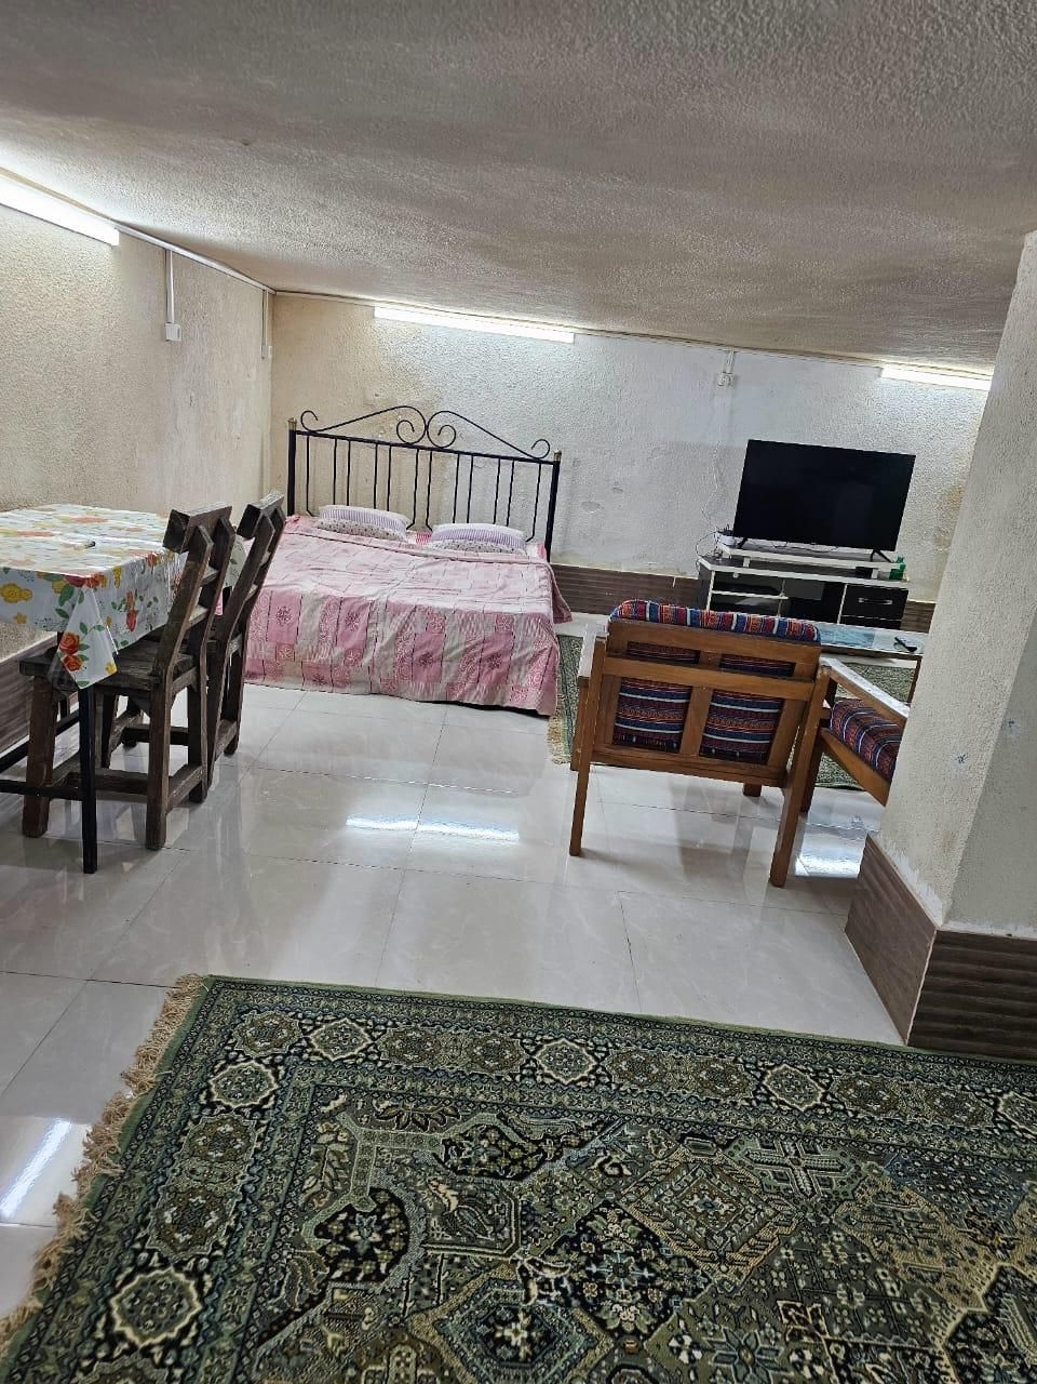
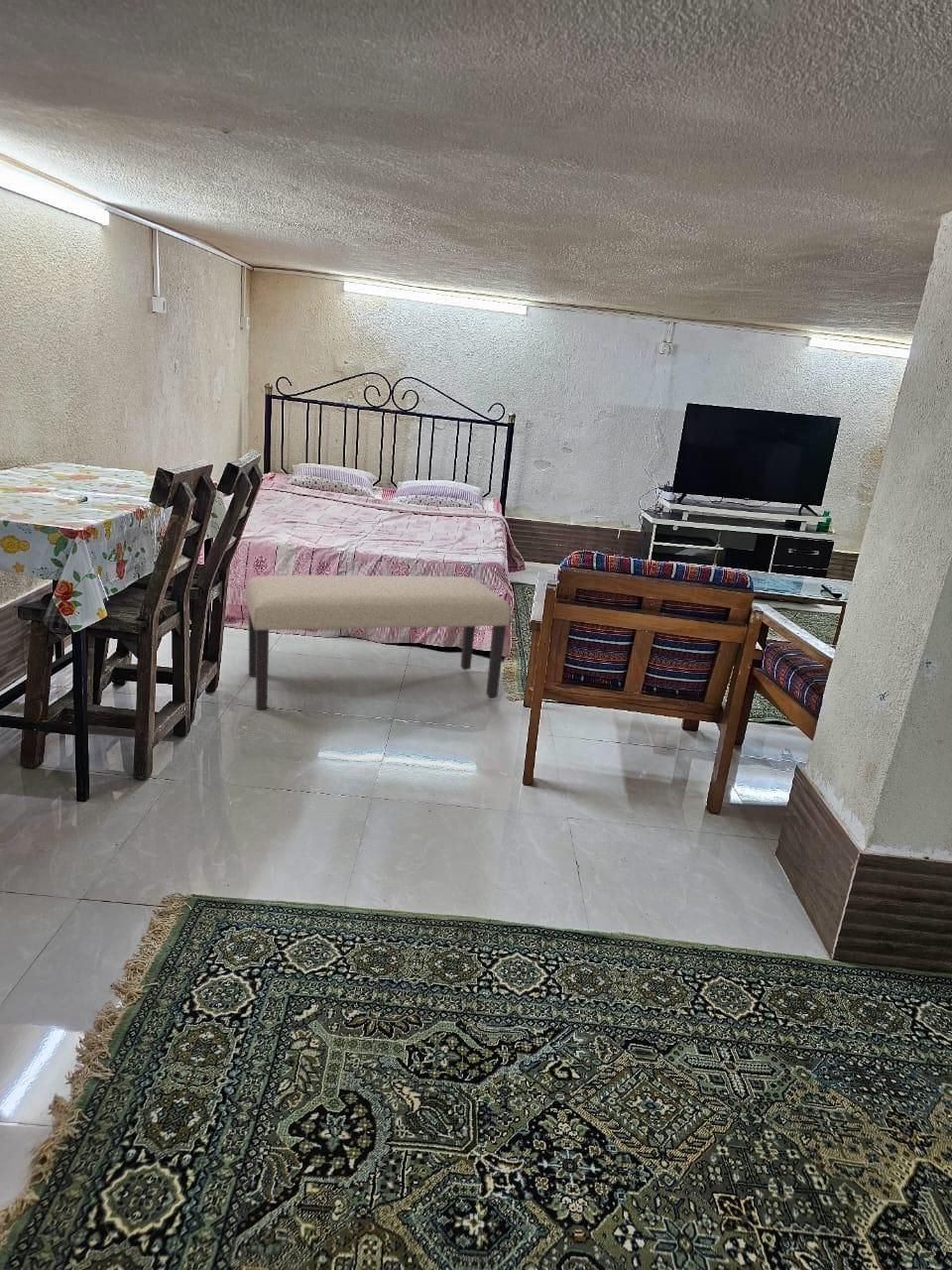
+ bench (376, 627)
